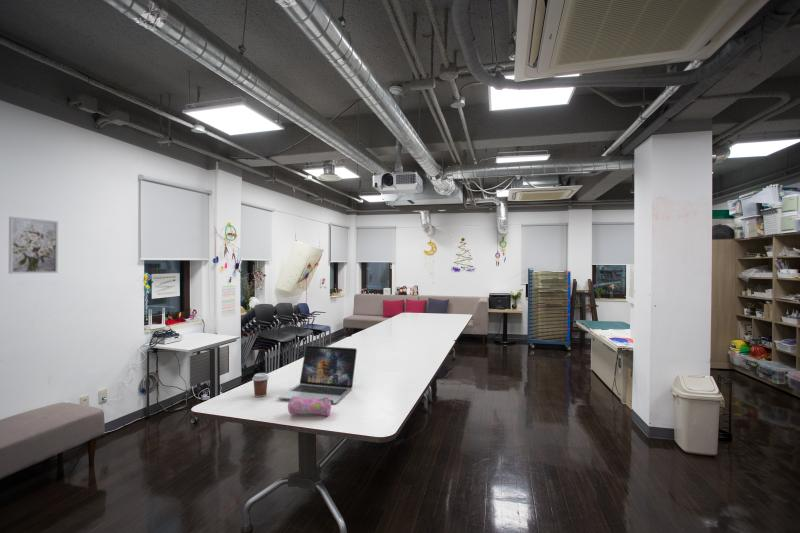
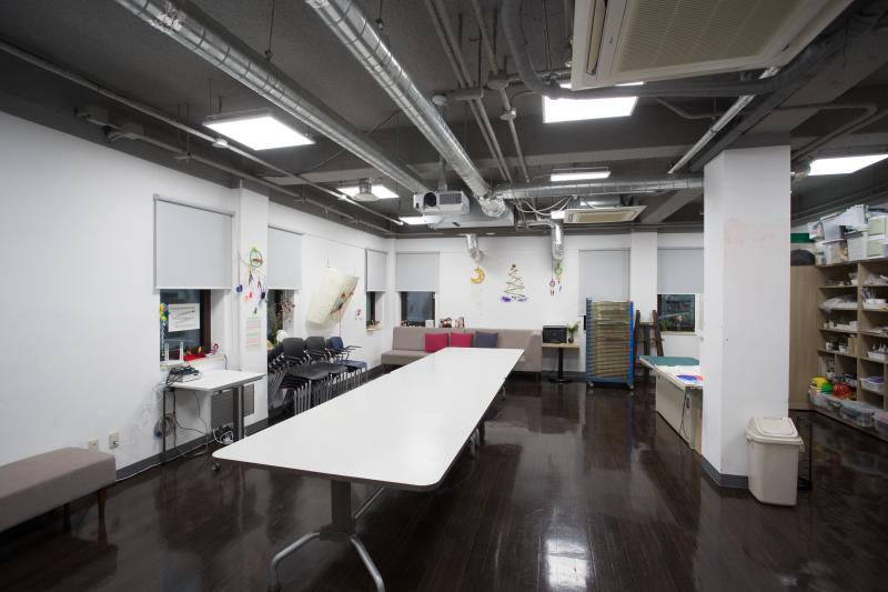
- laptop (319, 372)
- wall art (34, 246)
- pencil case (310, 405)
- coffee cup (260, 384)
